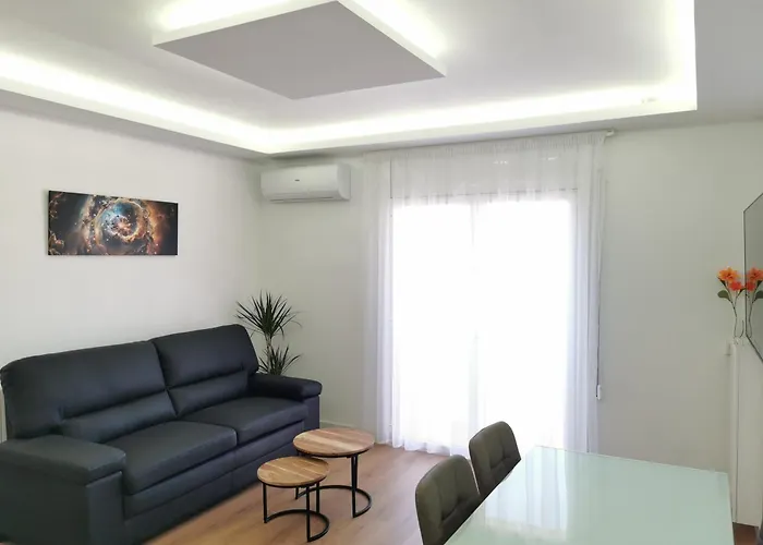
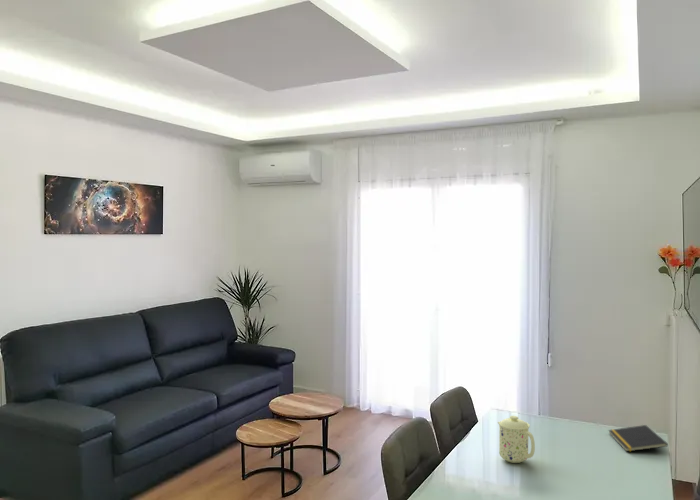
+ notepad (636, 437)
+ mug (515, 439)
